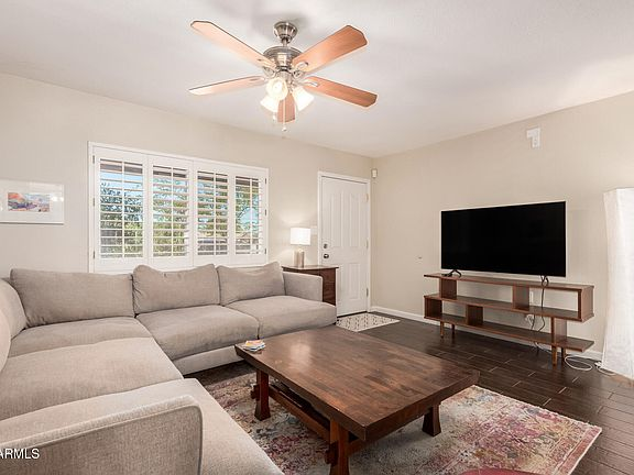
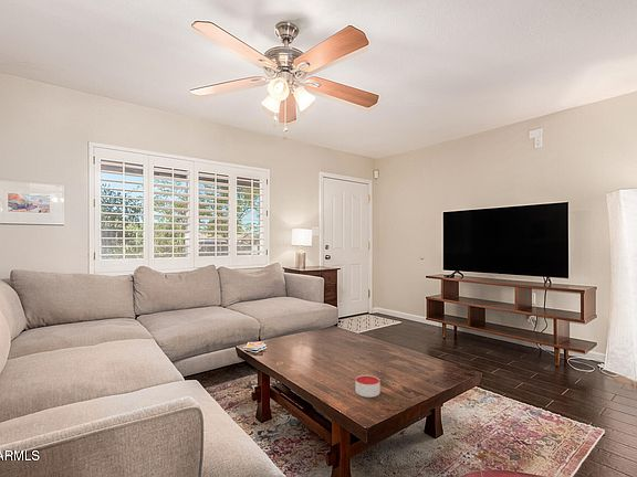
+ candle (367, 384)
